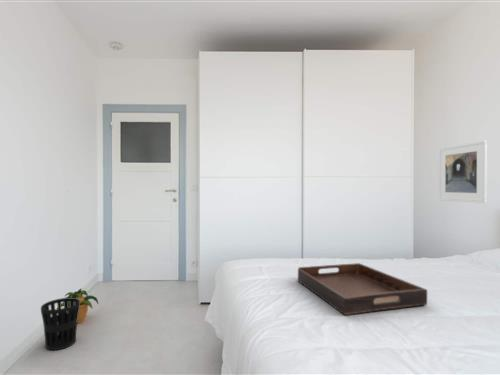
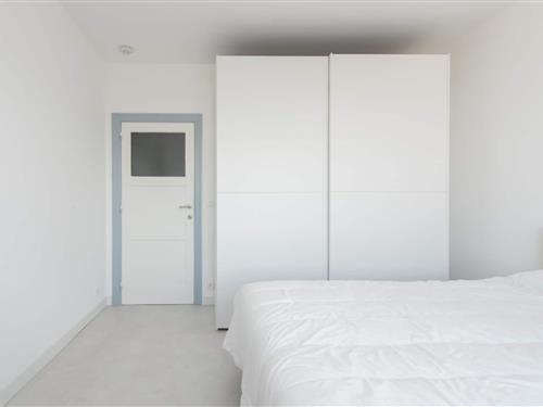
- wastebasket (60, 323)
- serving tray (353, 284)
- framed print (460, 173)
- potted plant (74, 304)
